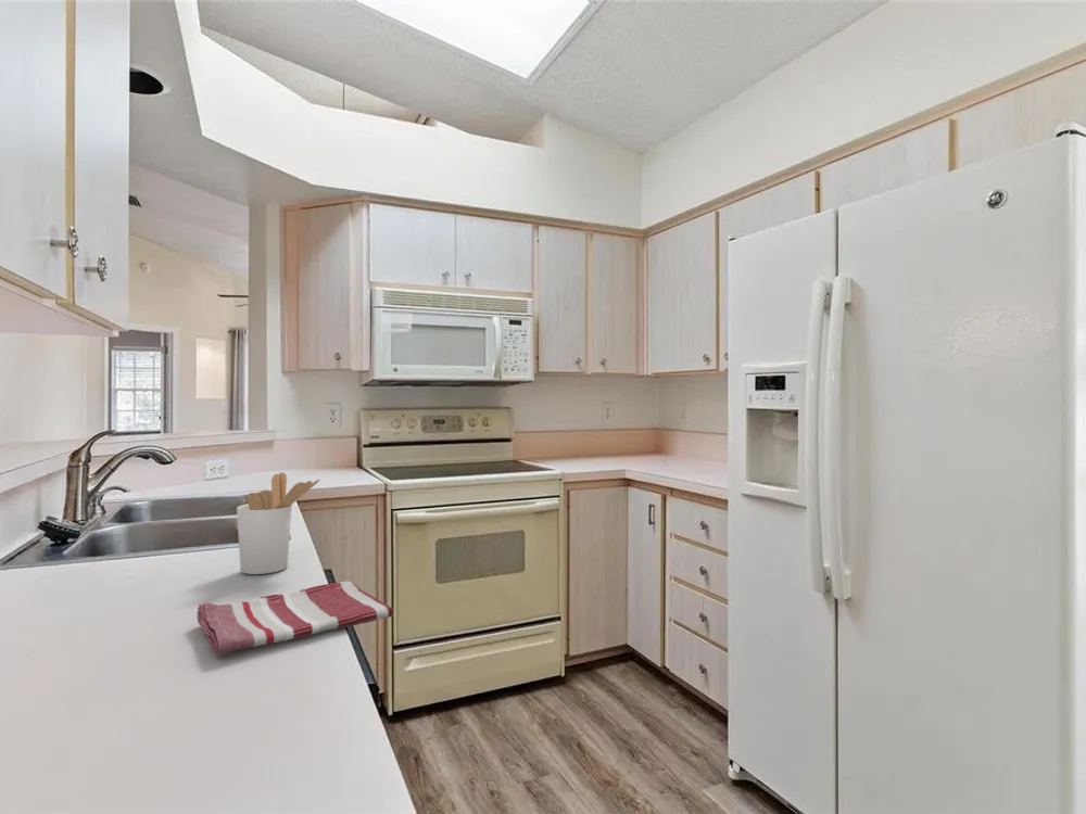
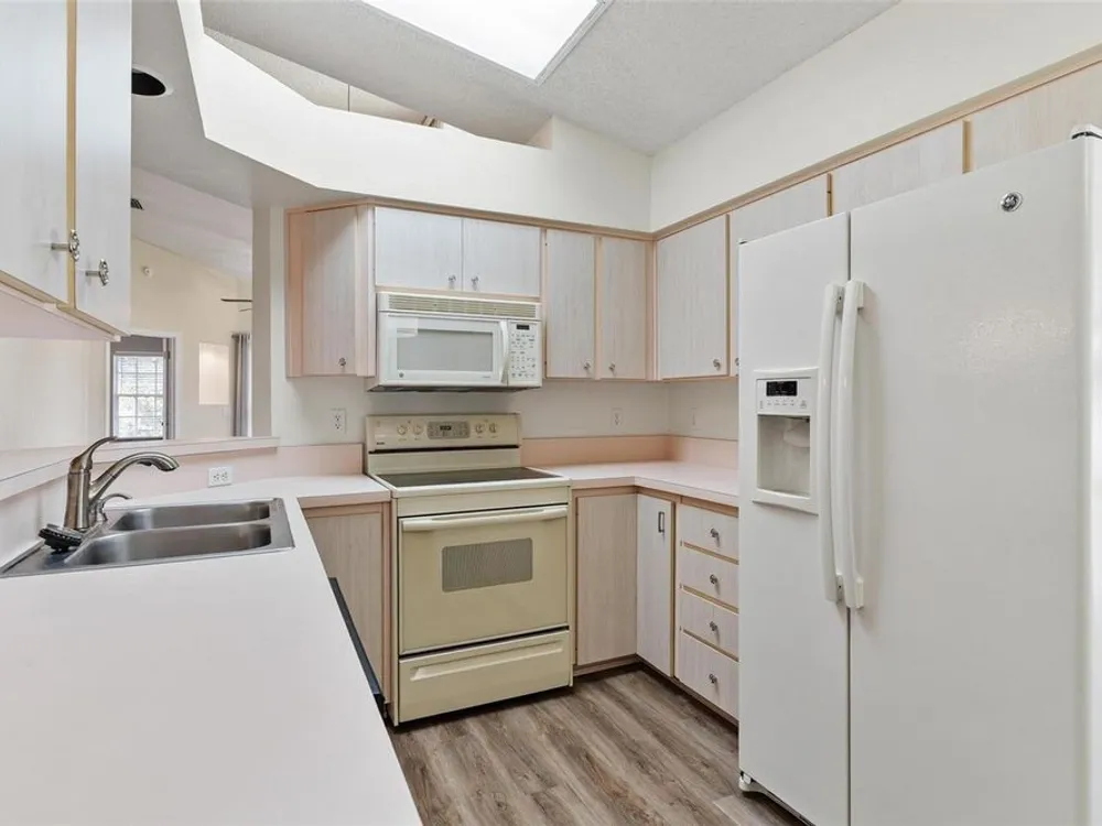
- dish towel (294, 611)
- utensil holder (277, 522)
